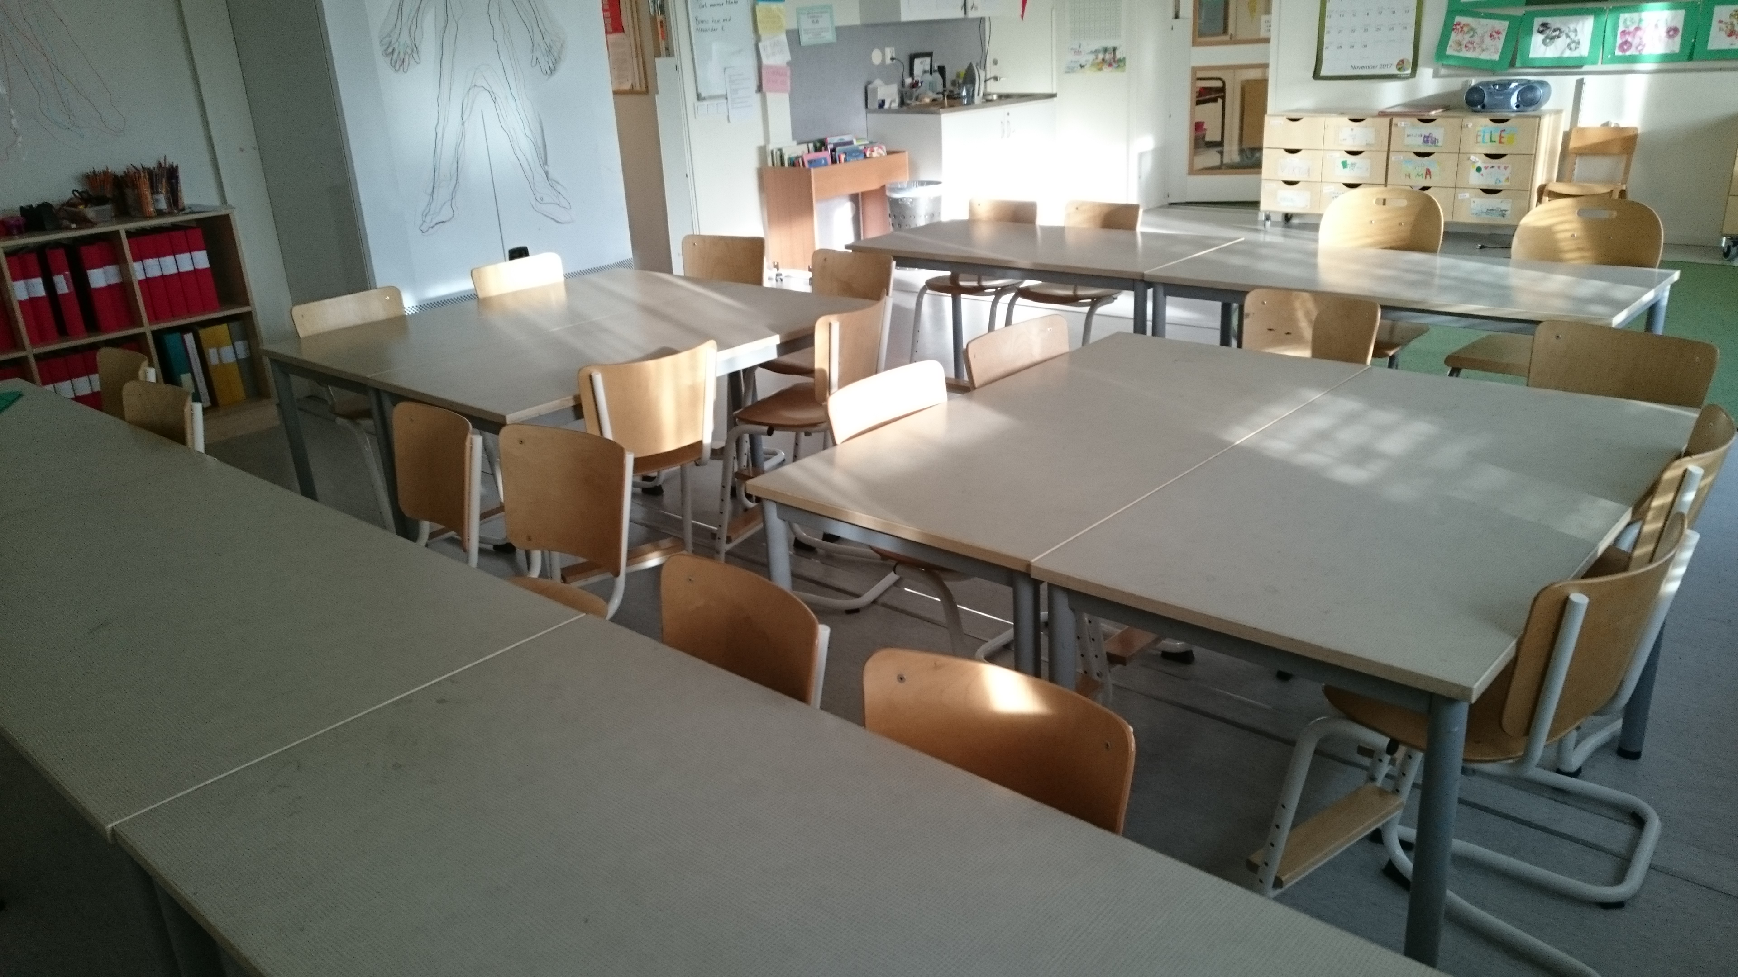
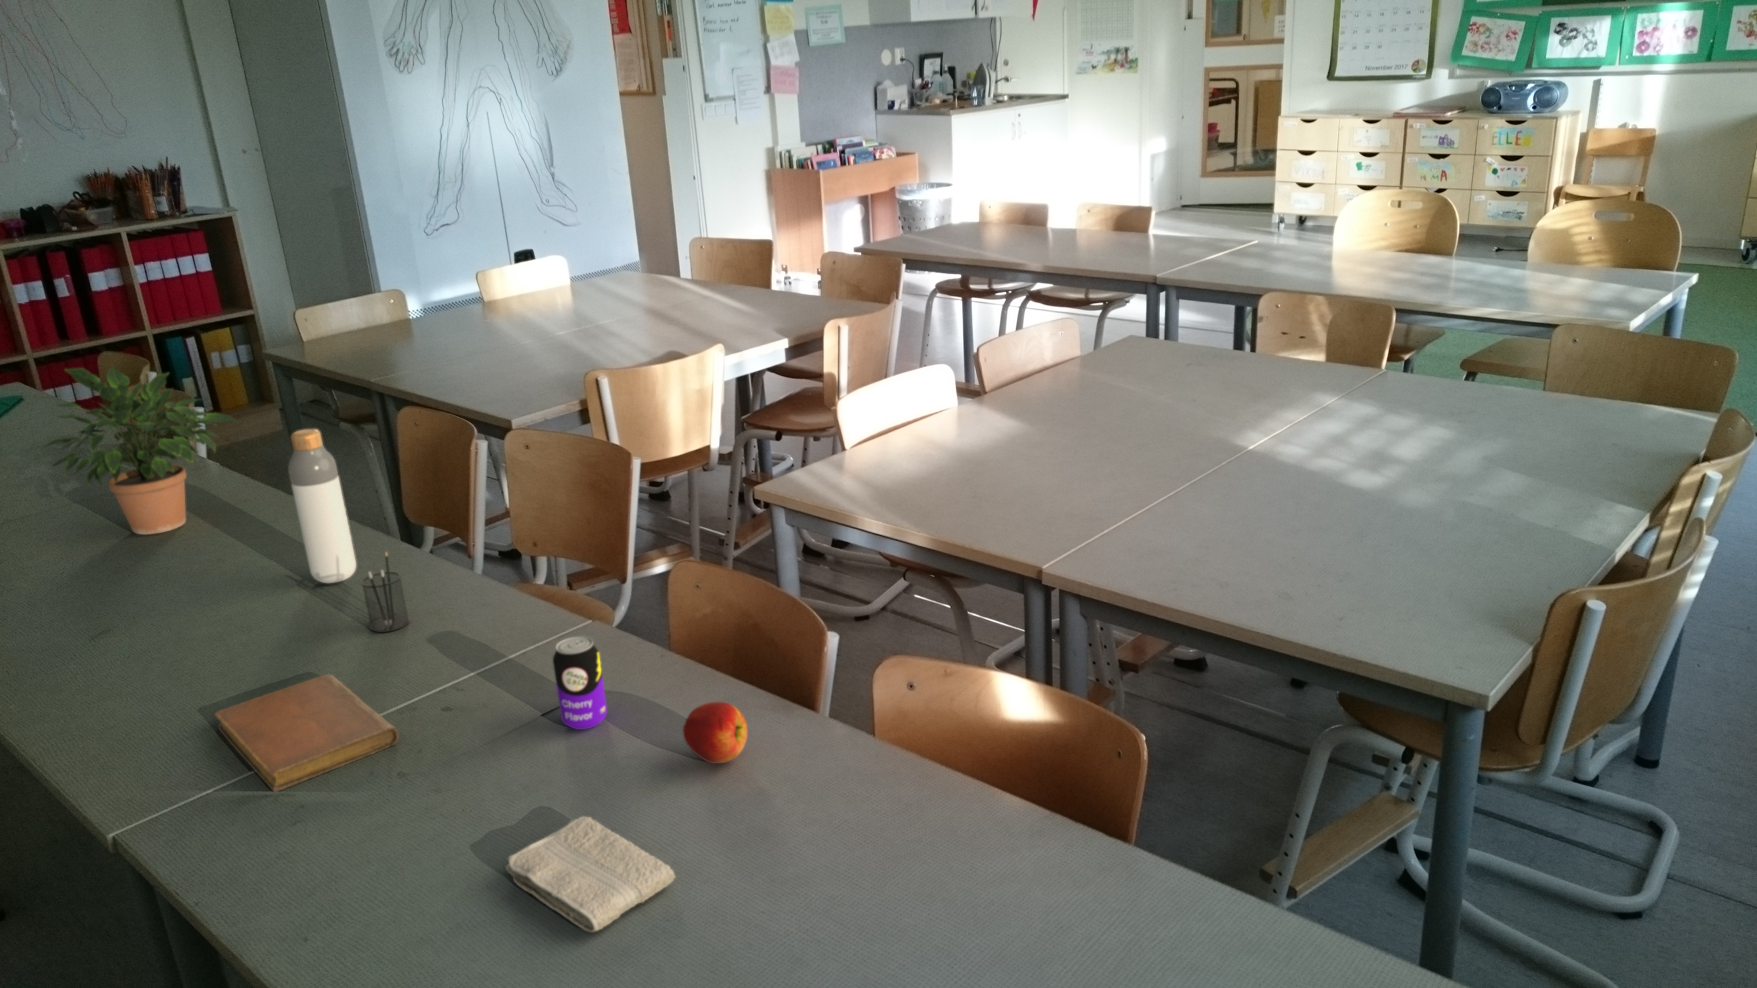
+ bottle (321, 507)
+ potted plant (152, 446)
+ notebook (305, 727)
+ soda can (579, 683)
+ apple (713, 732)
+ washcloth (588, 869)
+ pencil holder (383, 591)
